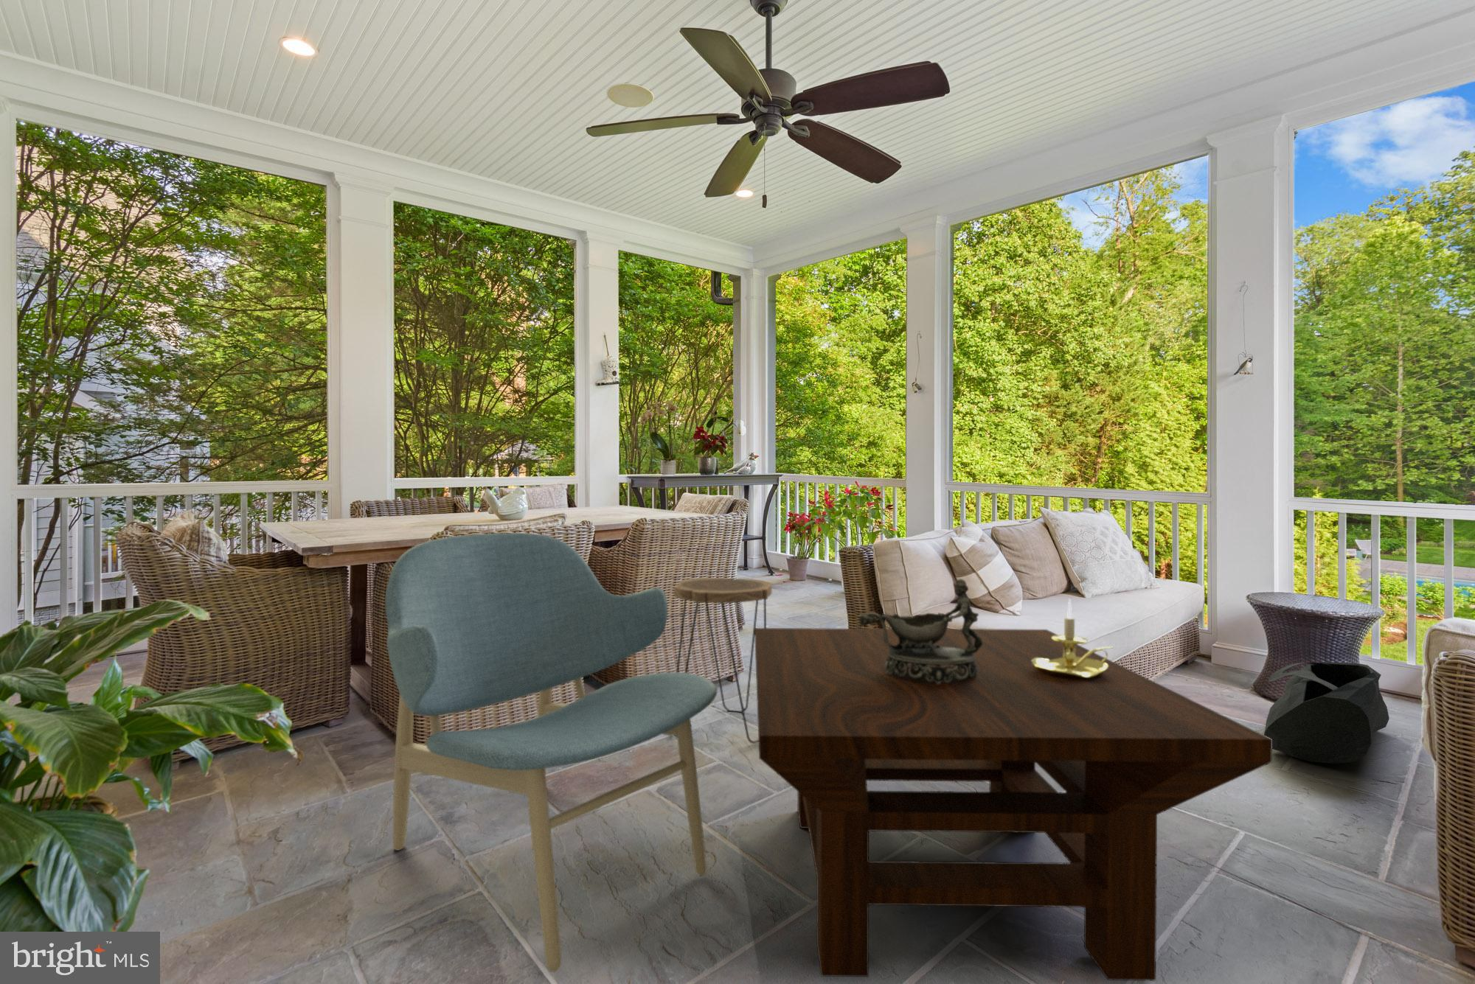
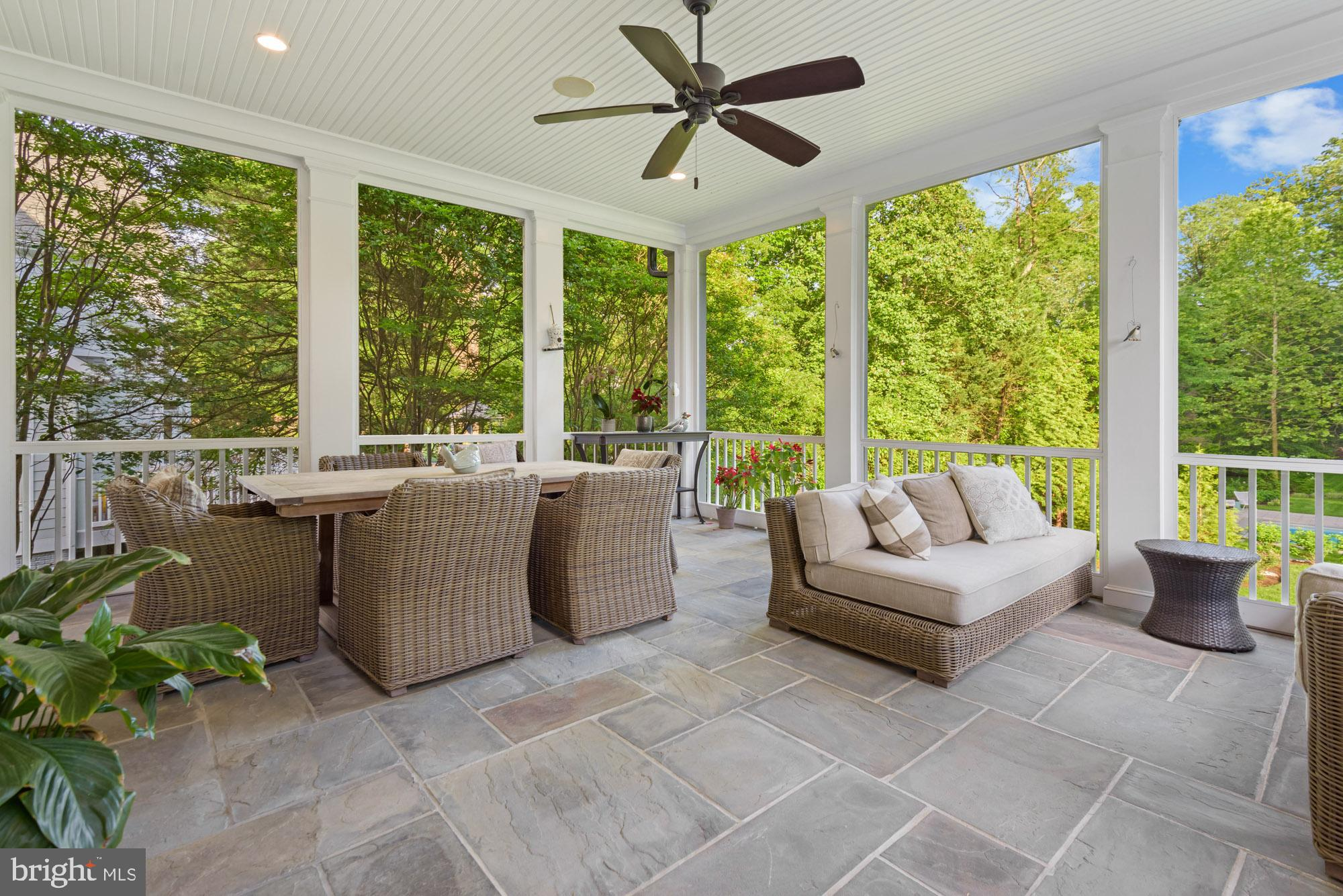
- candle holder (1074, 634)
- lounge chair (549, 703)
- coffee table (941, 774)
- side table (716, 656)
- bag (1326, 703)
- decorative bowl (923, 626)
